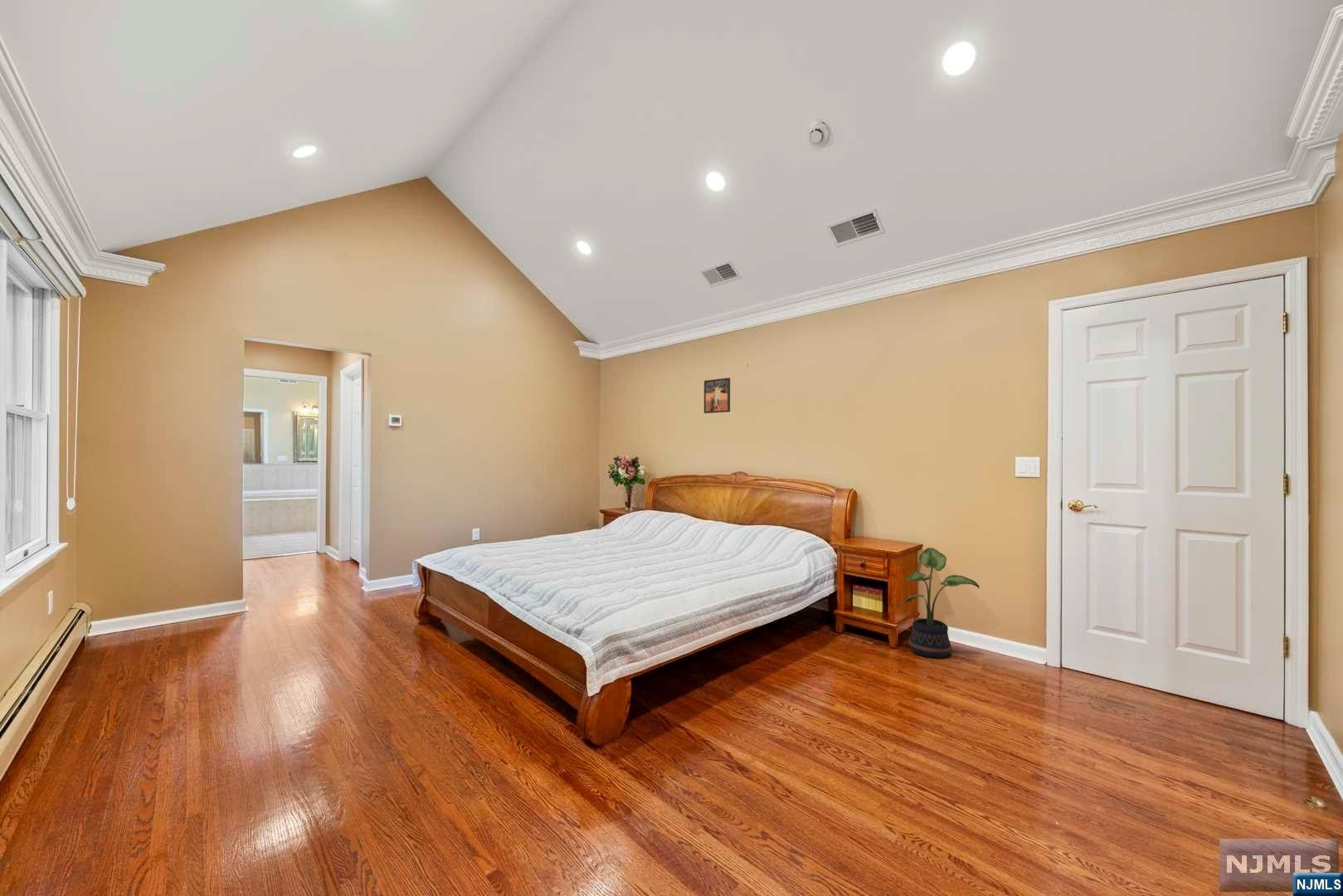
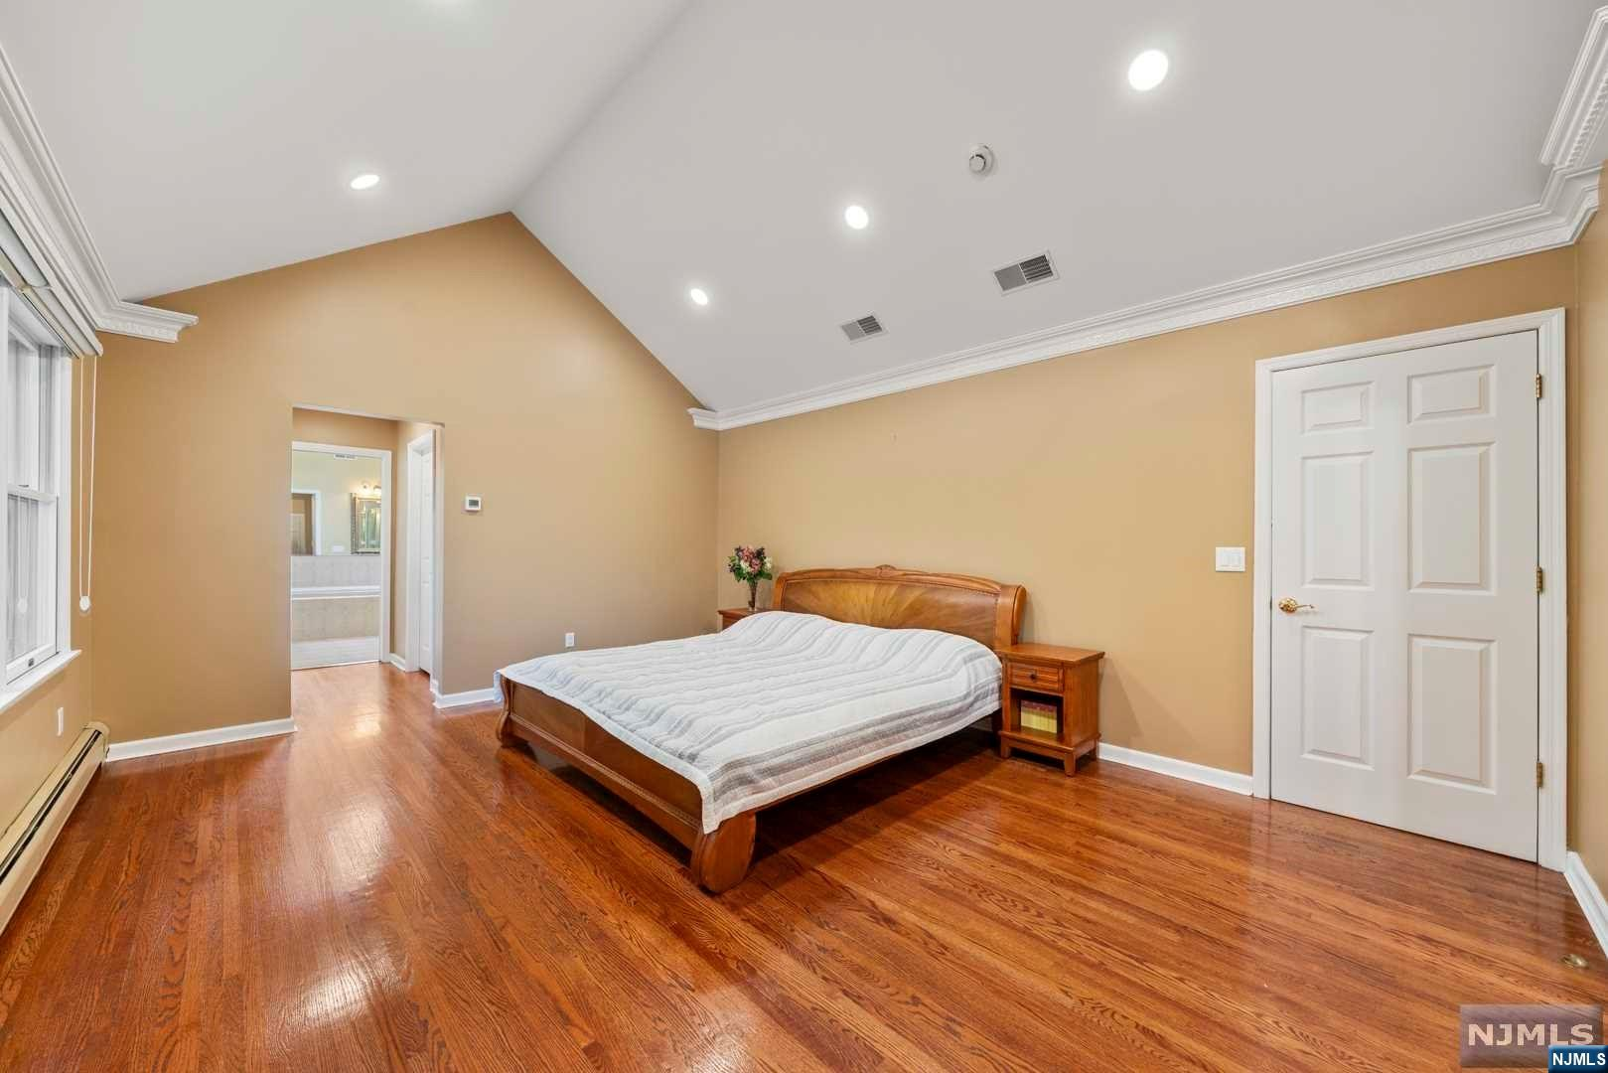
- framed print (717, 396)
- potted plant (935, 601)
